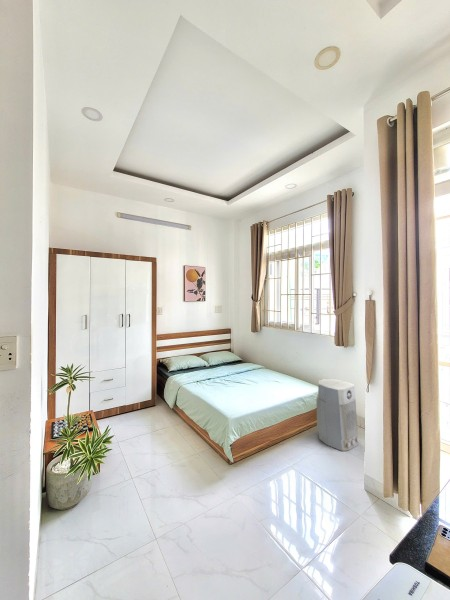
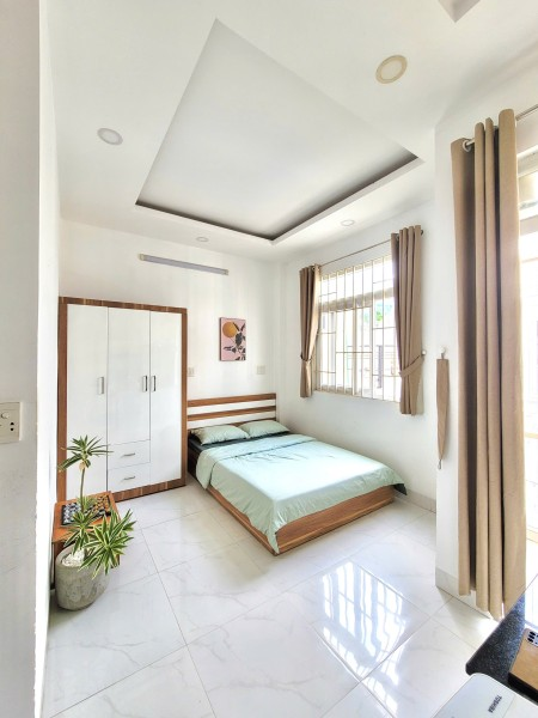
- air purifier (335, 411)
